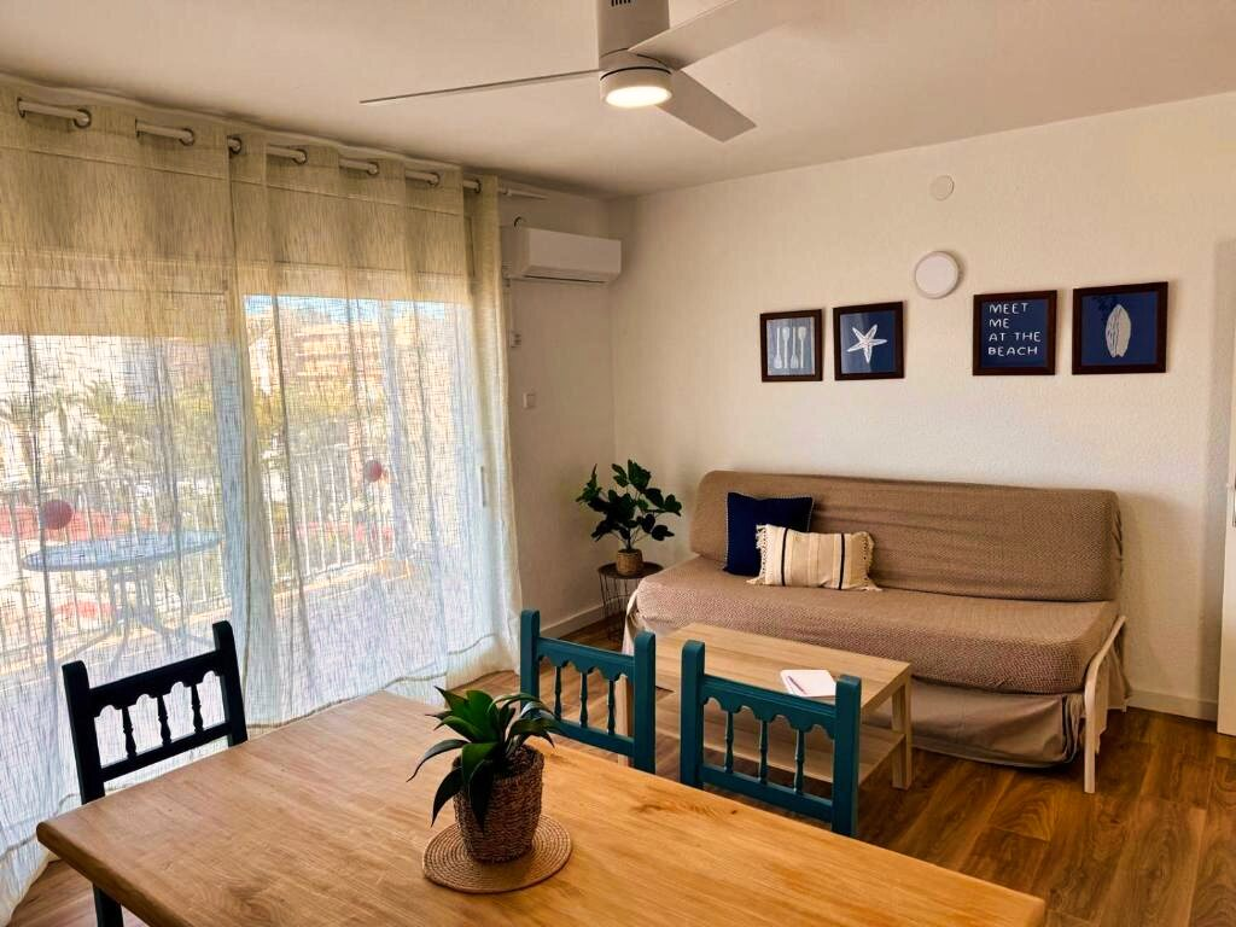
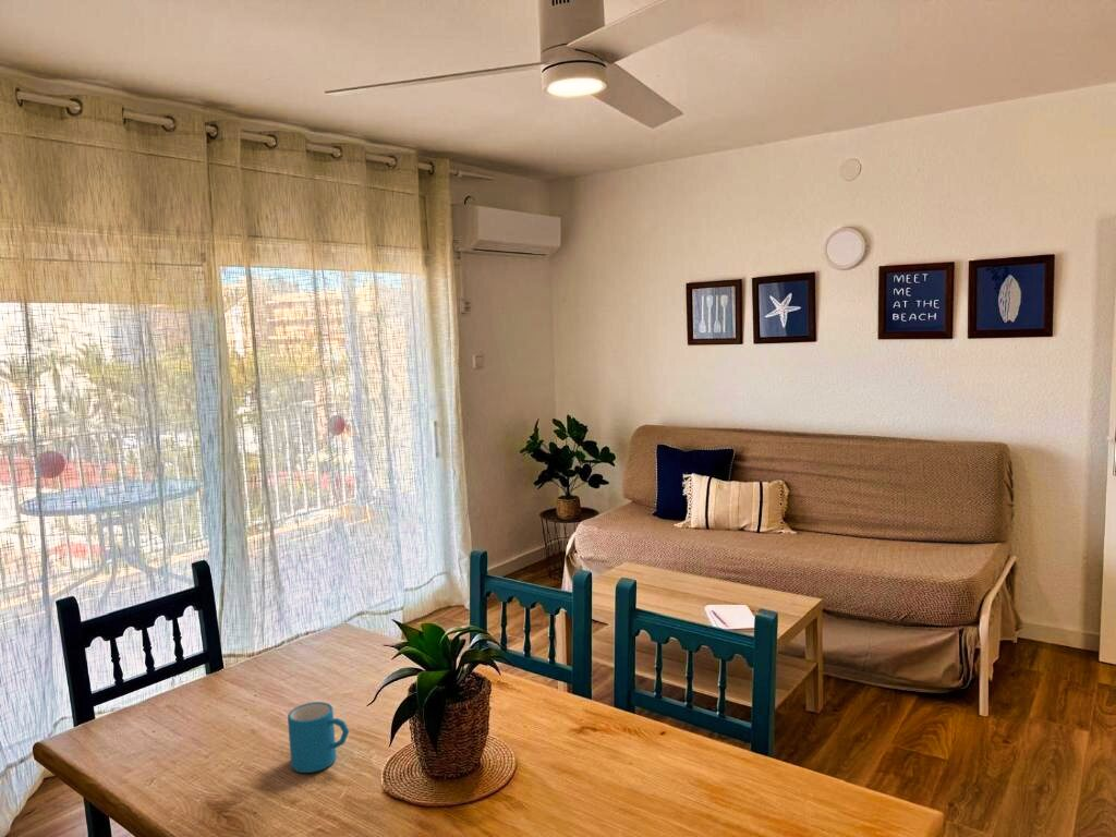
+ mug (320, 737)
